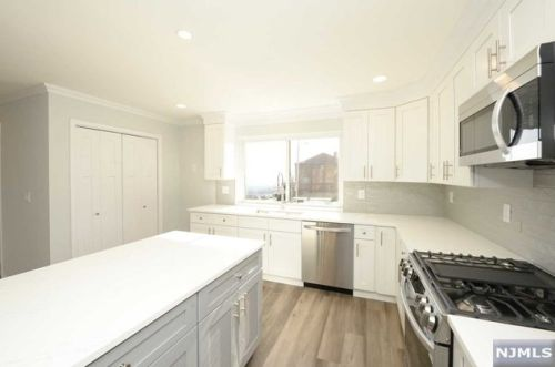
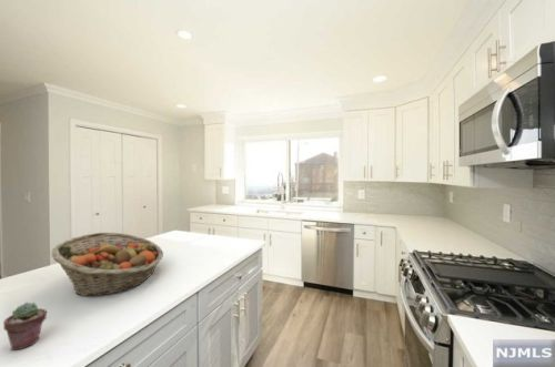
+ potted succulent (26, 323)
+ fruit basket (114, 258)
